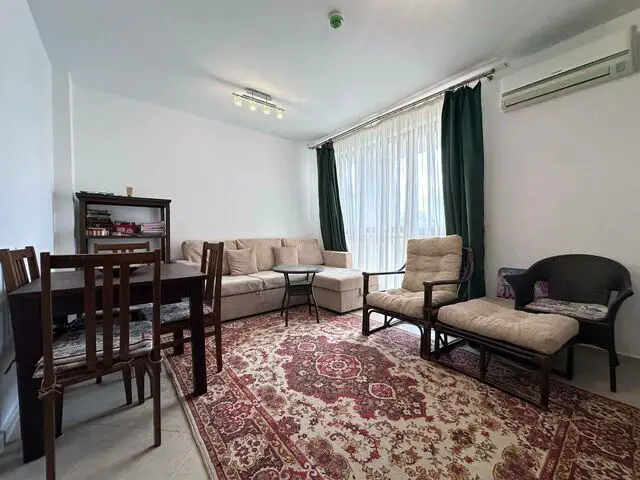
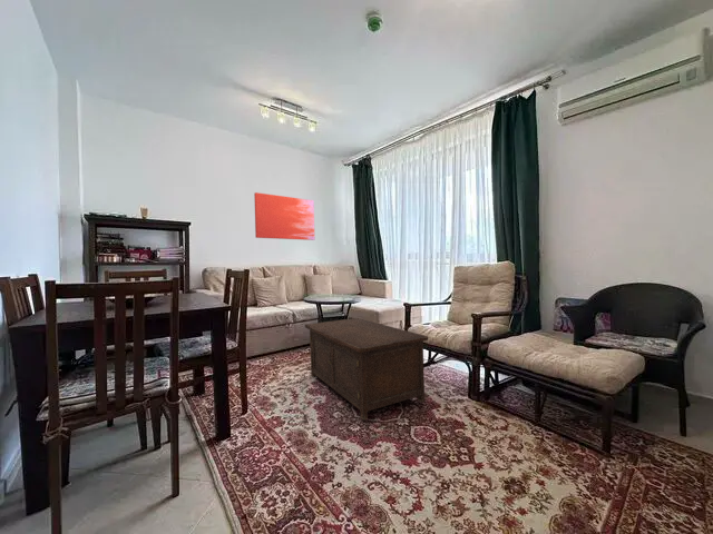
+ cabinet (359, 358)
+ wall art (286, 217)
